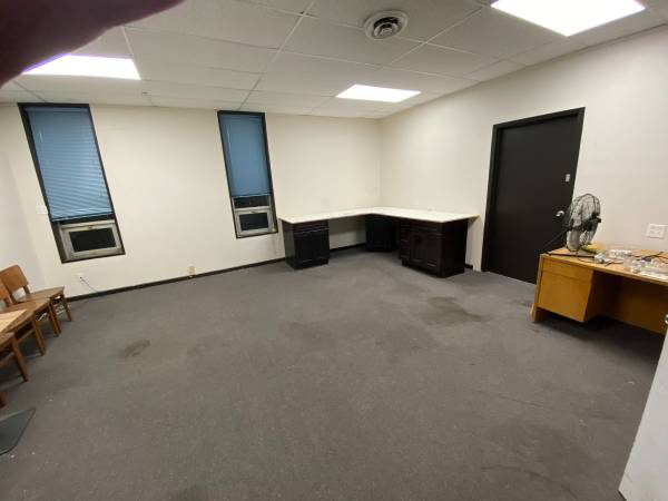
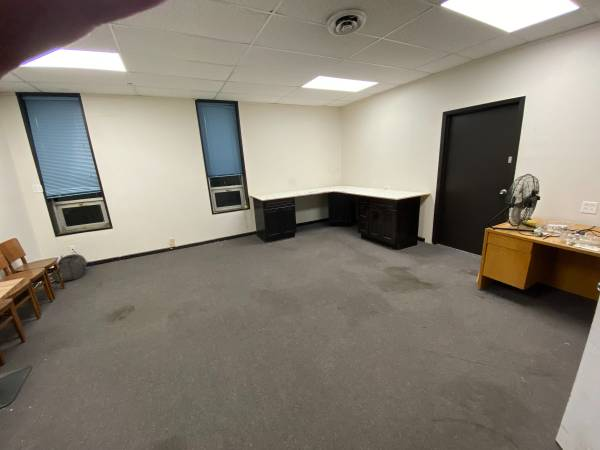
+ backpack (69, 266)
